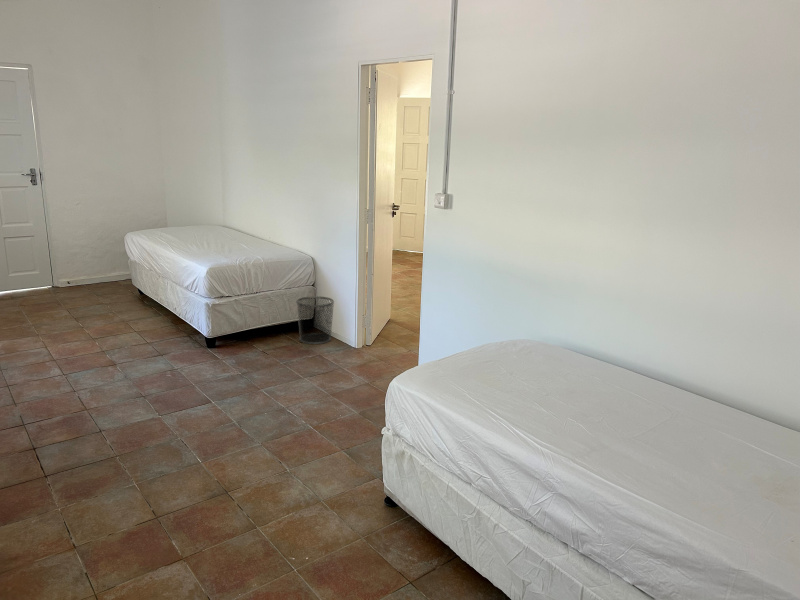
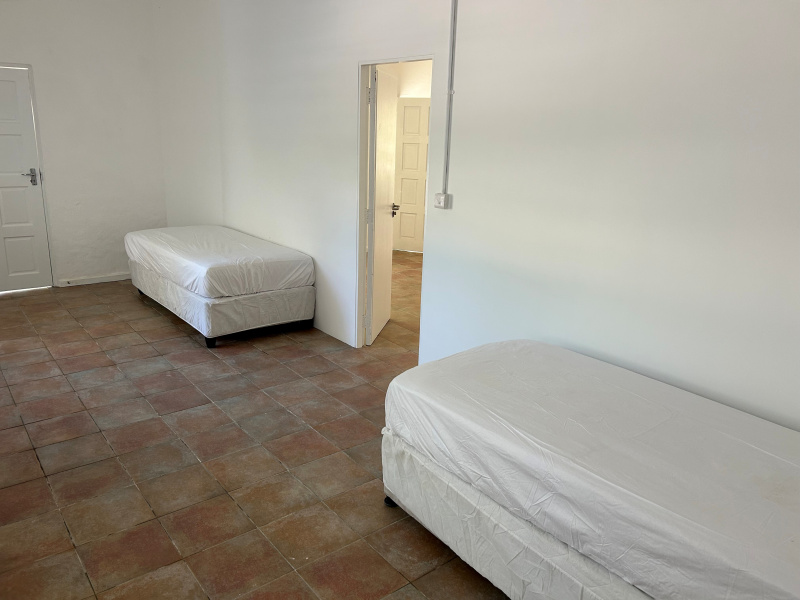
- waste bin (315, 319)
